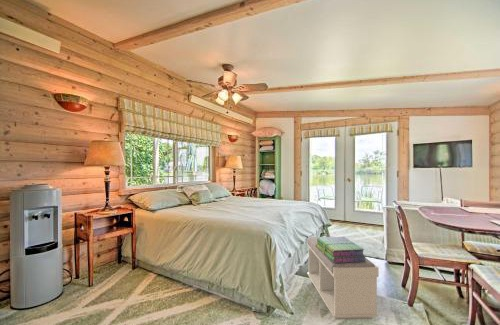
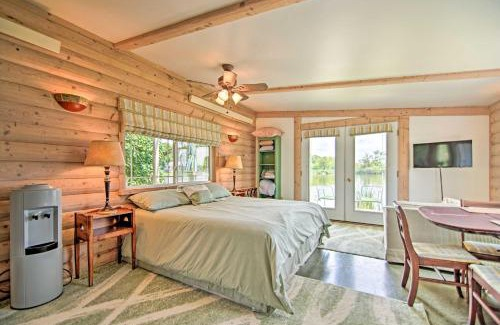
- stack of books (339, 248)
- bench (336, 272)
